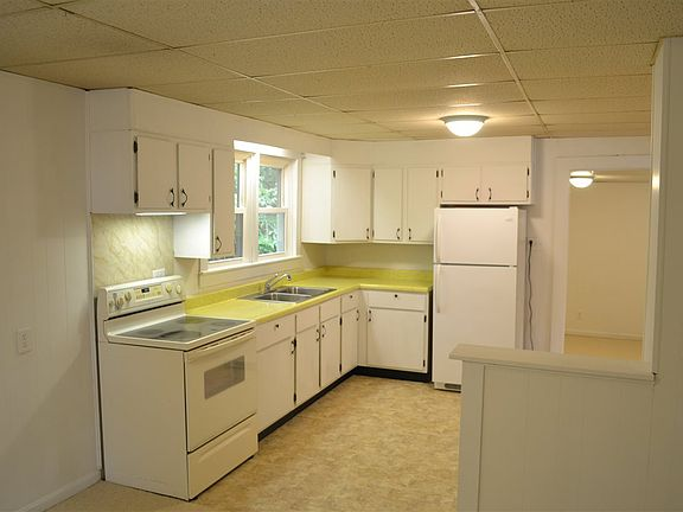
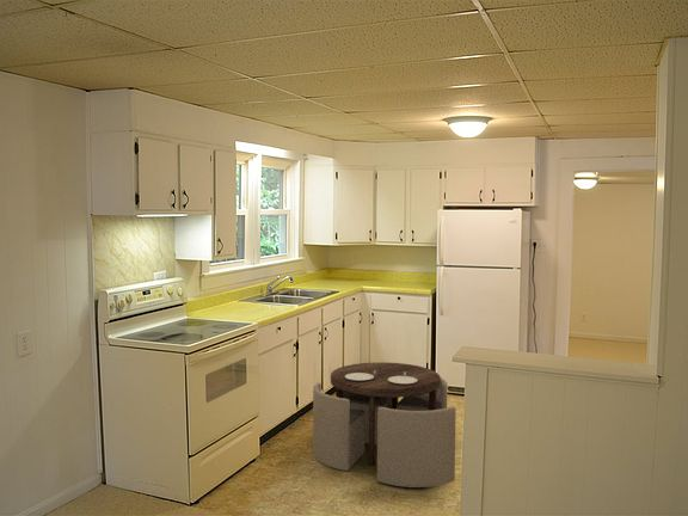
+ dining set (387, 412)
